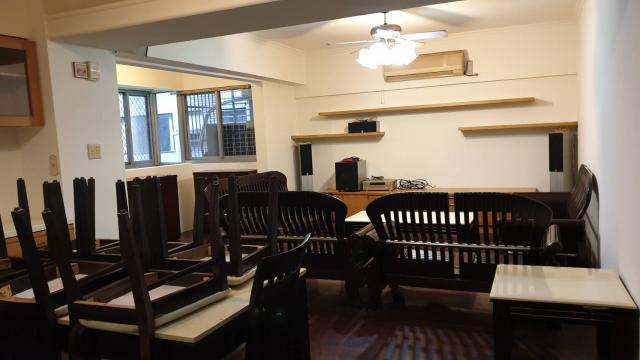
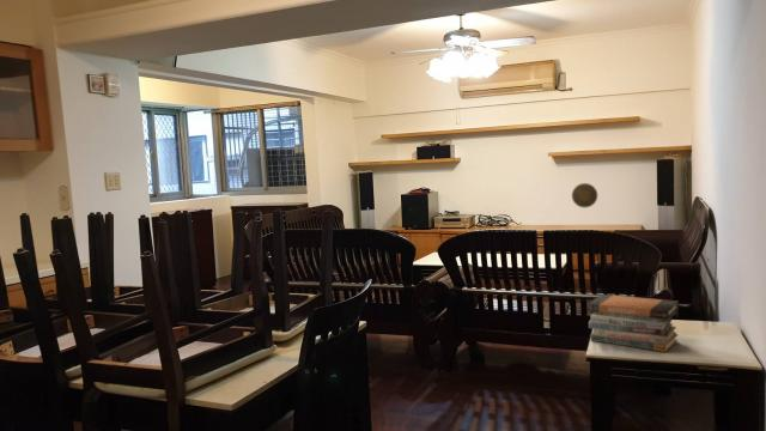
+ book stack (632, 321)
+ decorative plate (584, 195)
